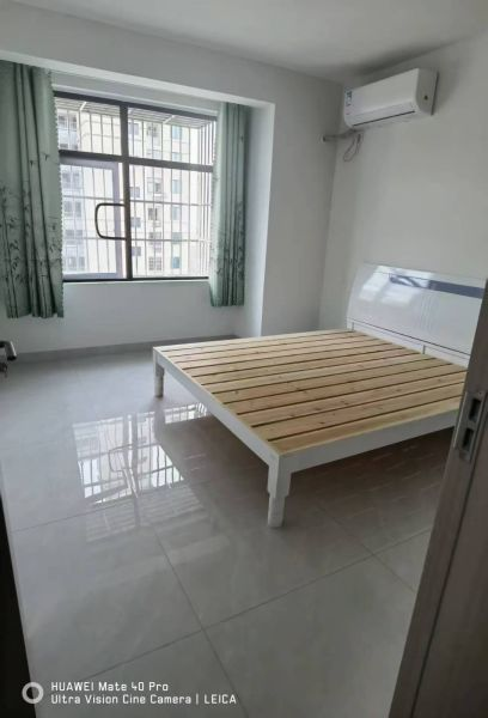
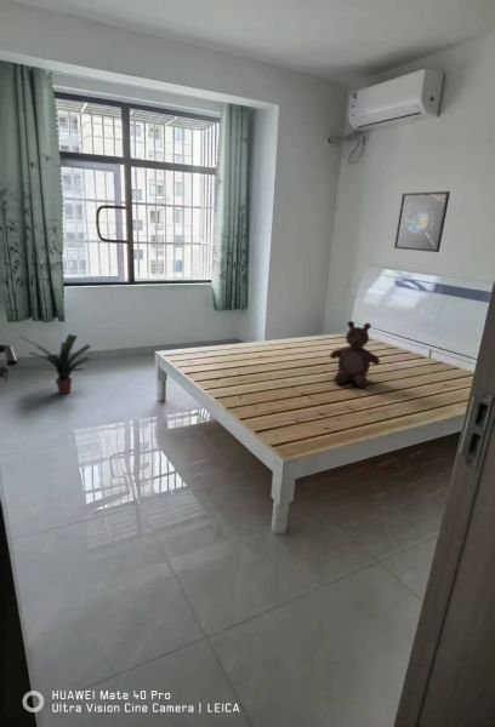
+ potted plant (57, 362)
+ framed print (420, 222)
+ teddy bear (354, 353)
